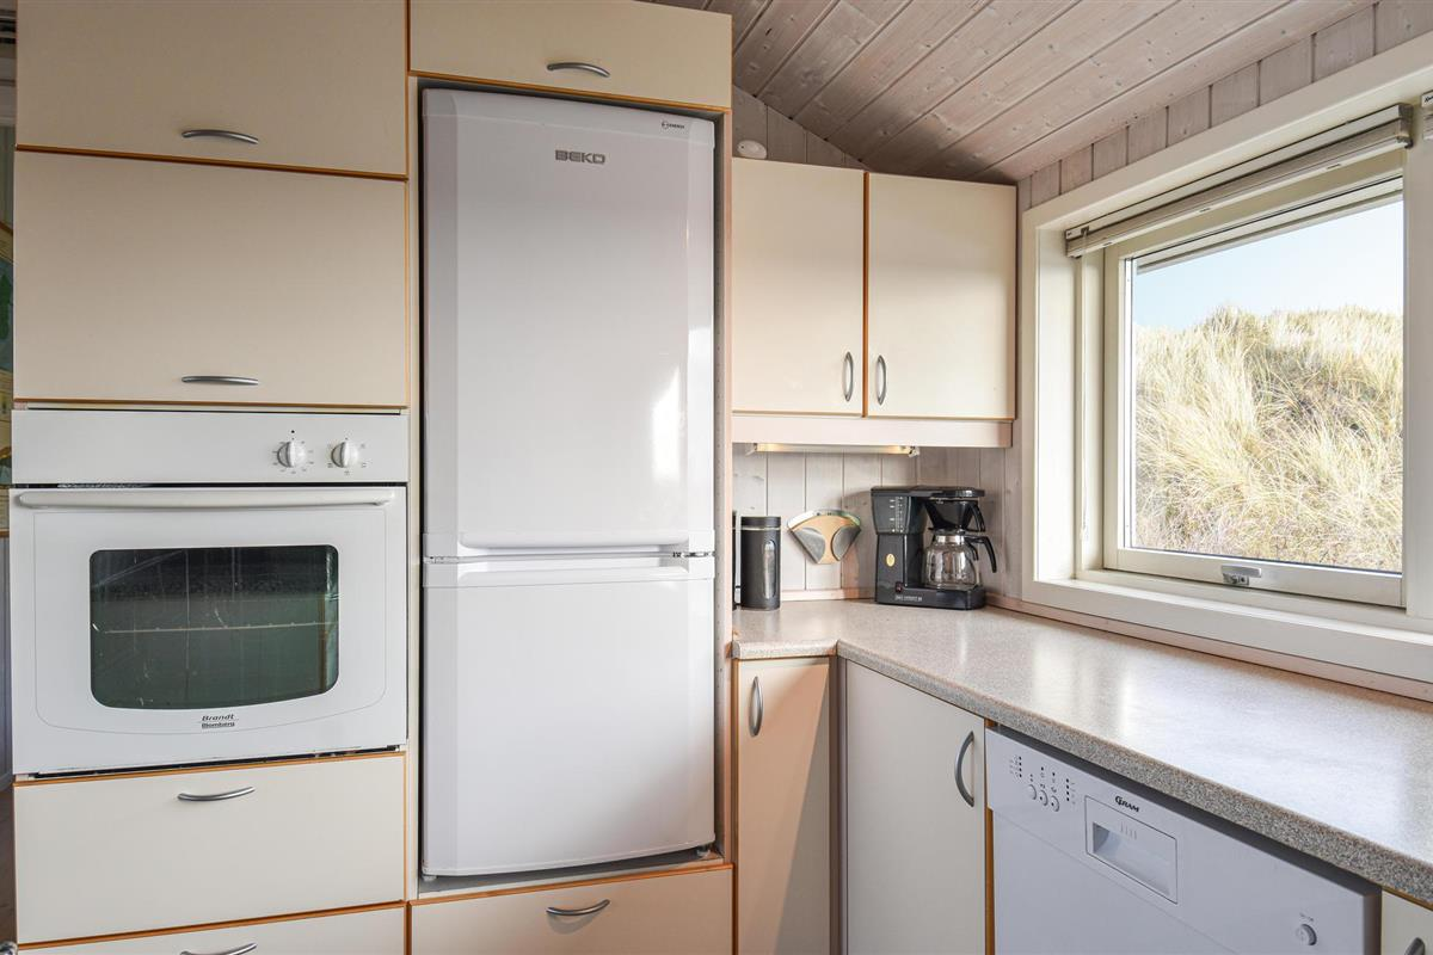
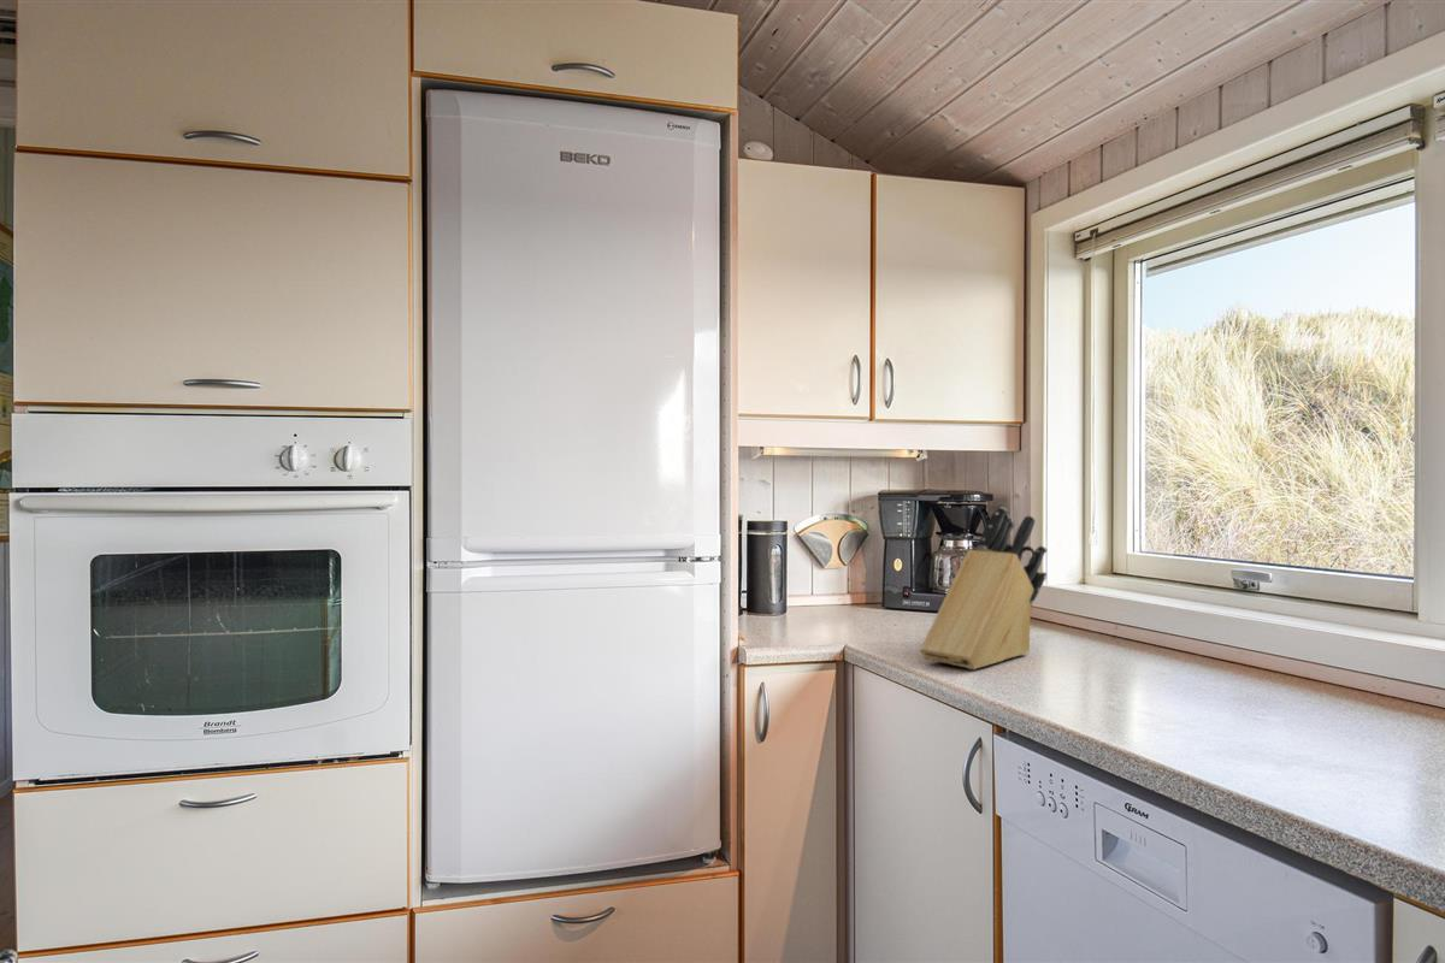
+ knife block (987, 581)
